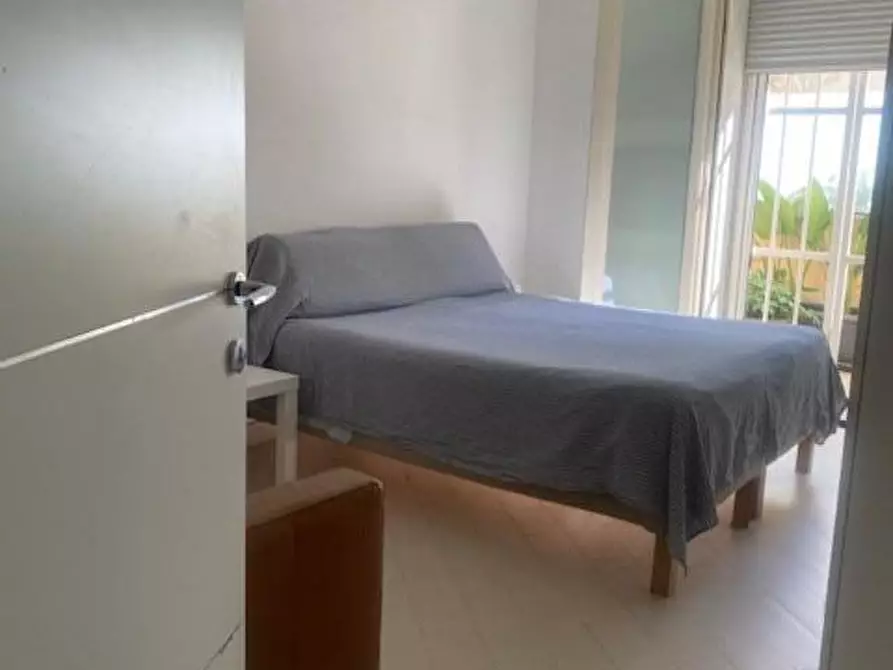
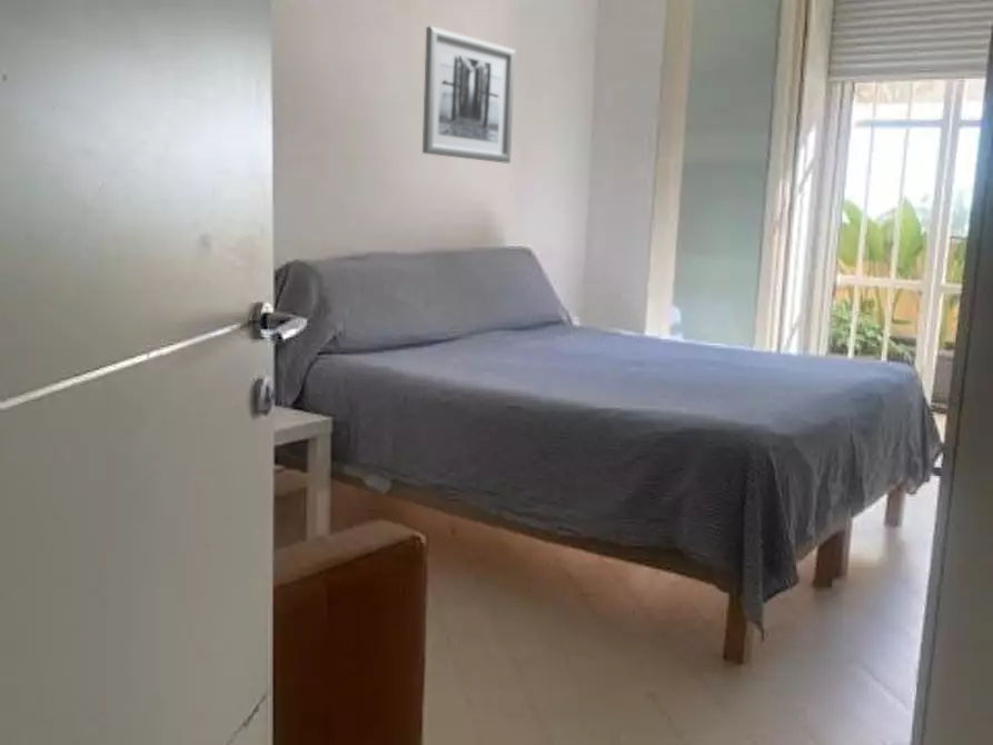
+ wall art (470, 99)
